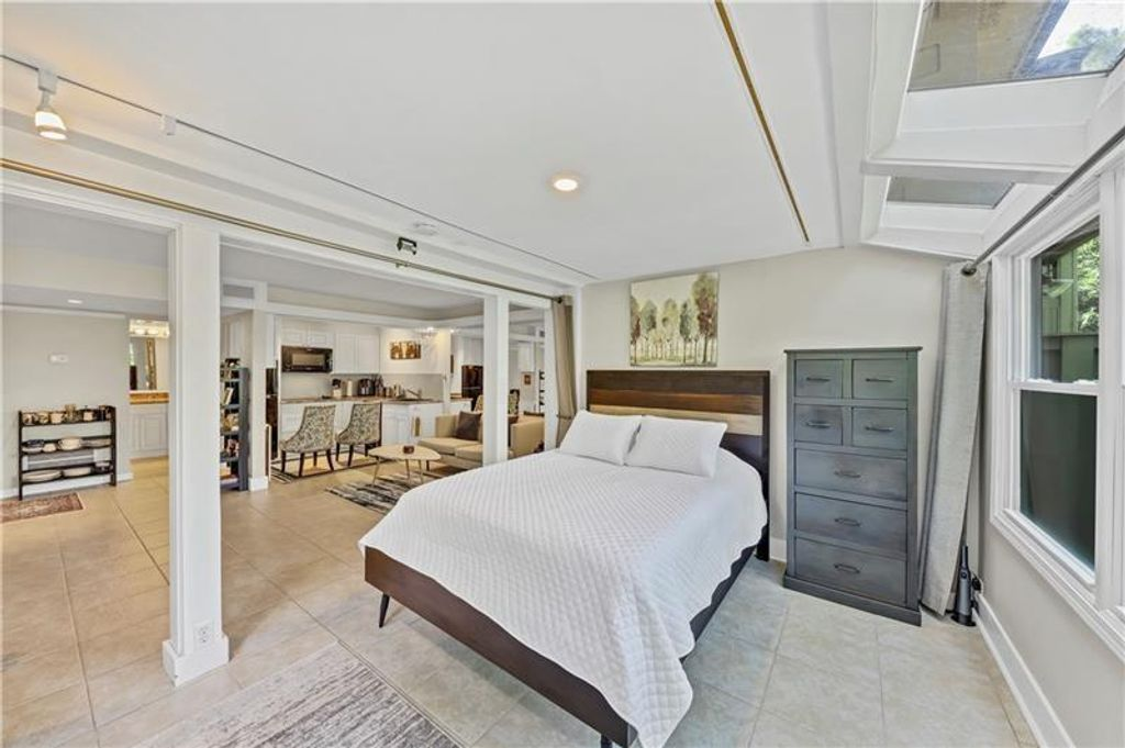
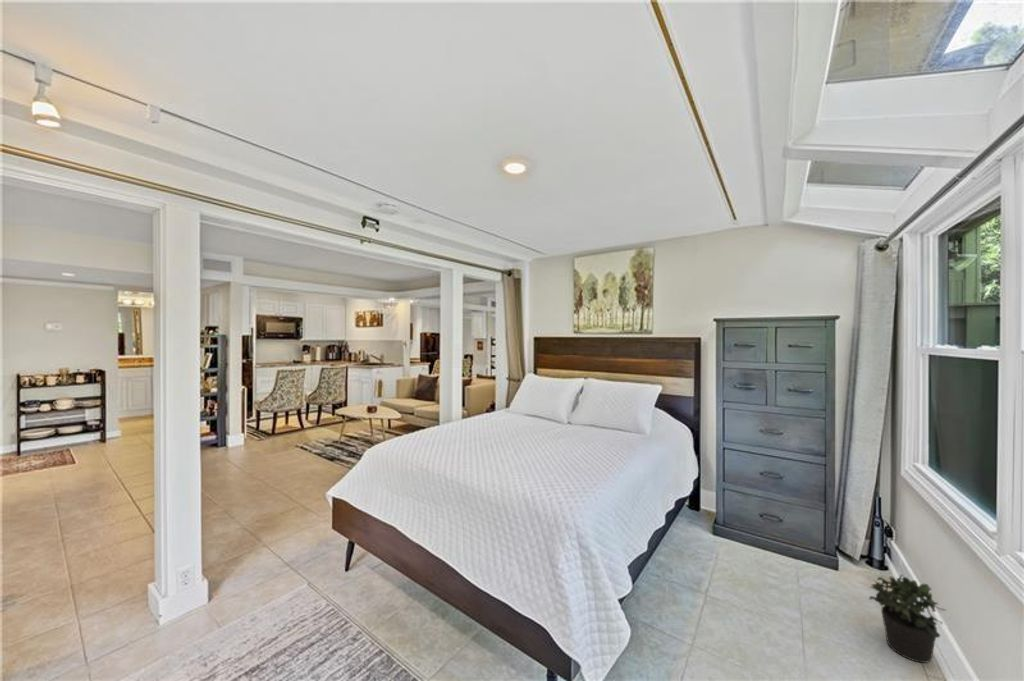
+ potted plant (907, 614)
